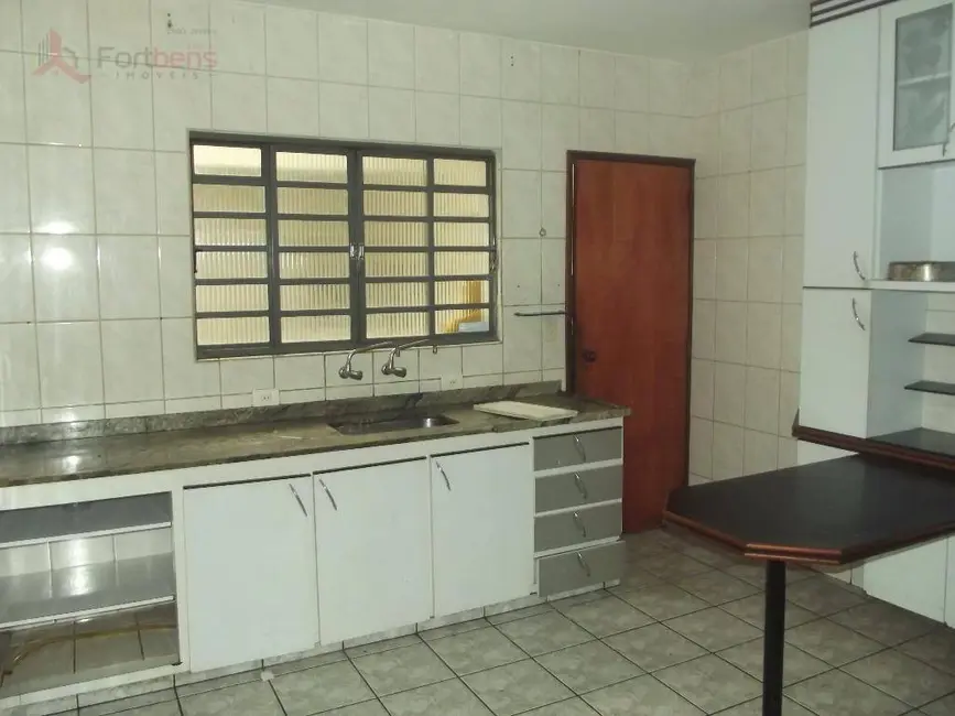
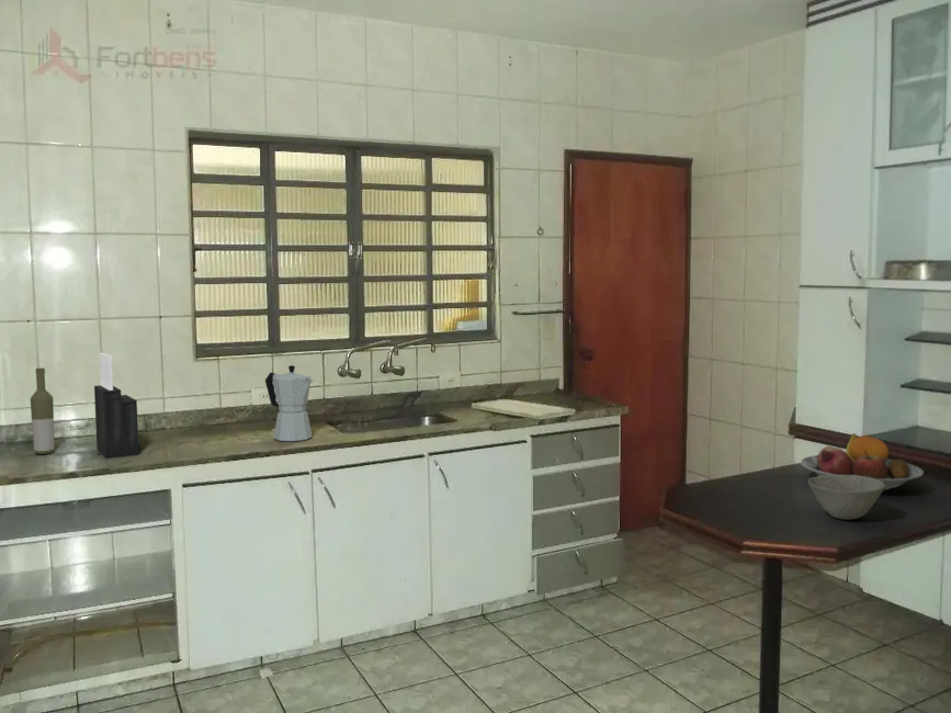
+ fruit bowl (860, 461)
+ knife block (118, 403)
+ bottle (42, 410)
+ bowl (845, 498)
+ moka pot (288, 401)
